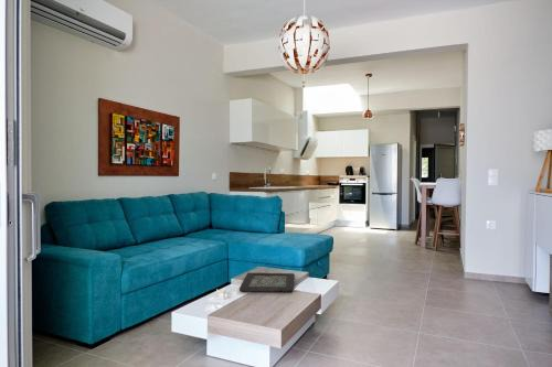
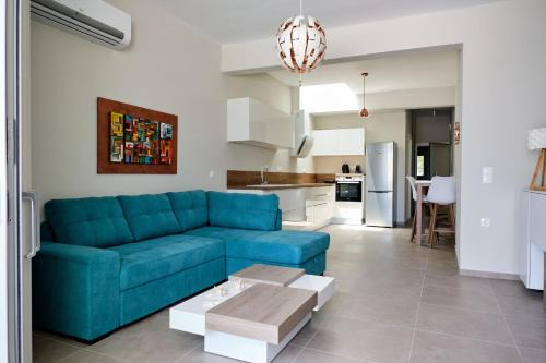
- decorative tray (268, 281)
